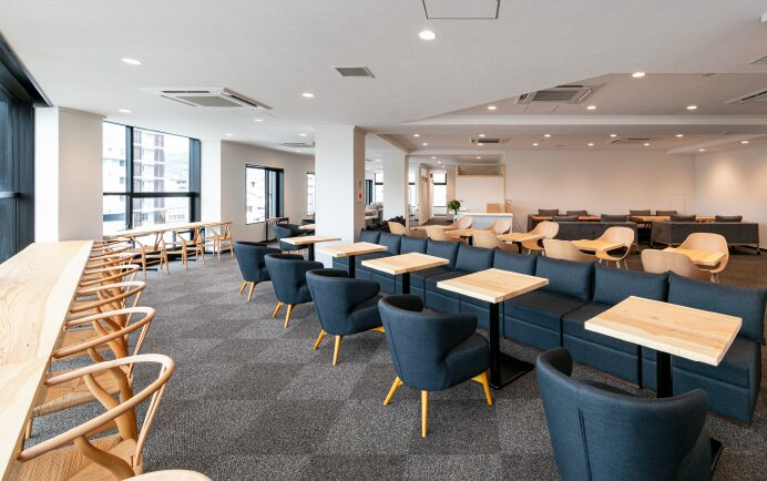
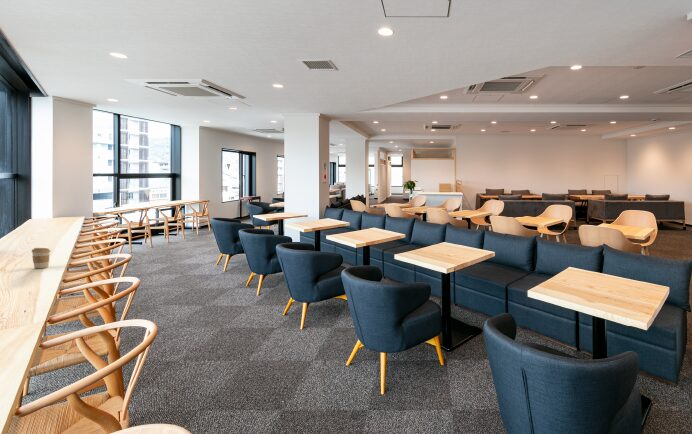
+ coffee cup (41, 257)
